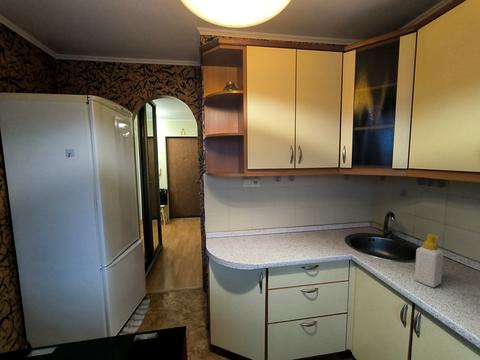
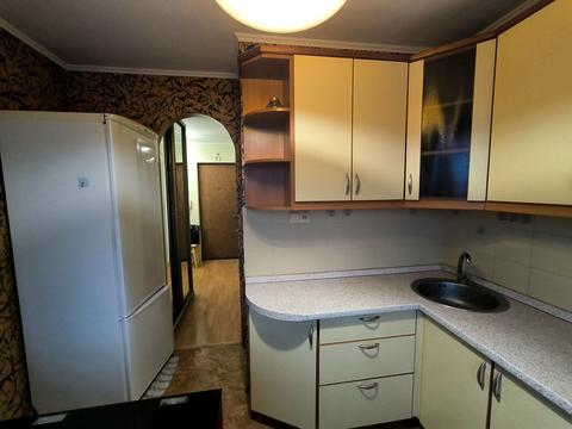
- soap bottle (429, 258)
